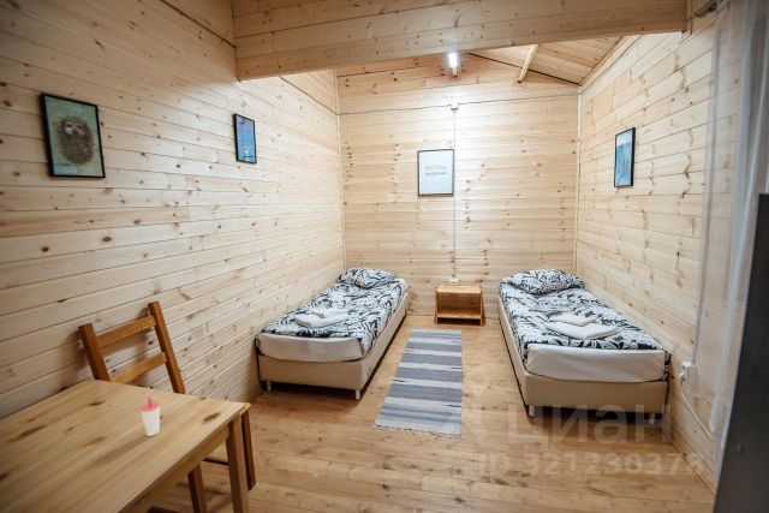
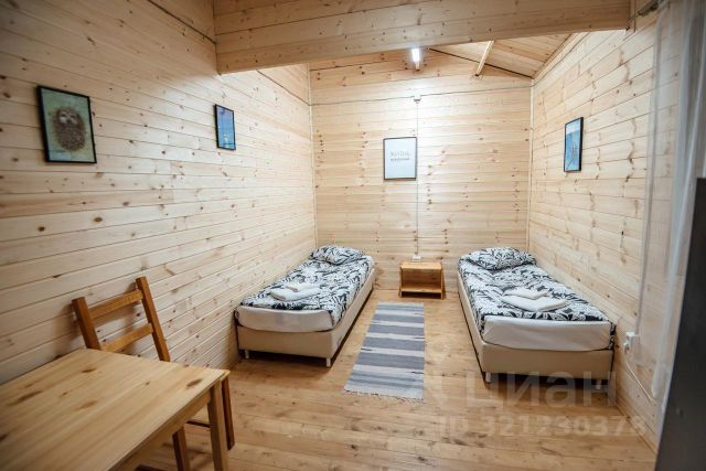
- cup (150, 414)
